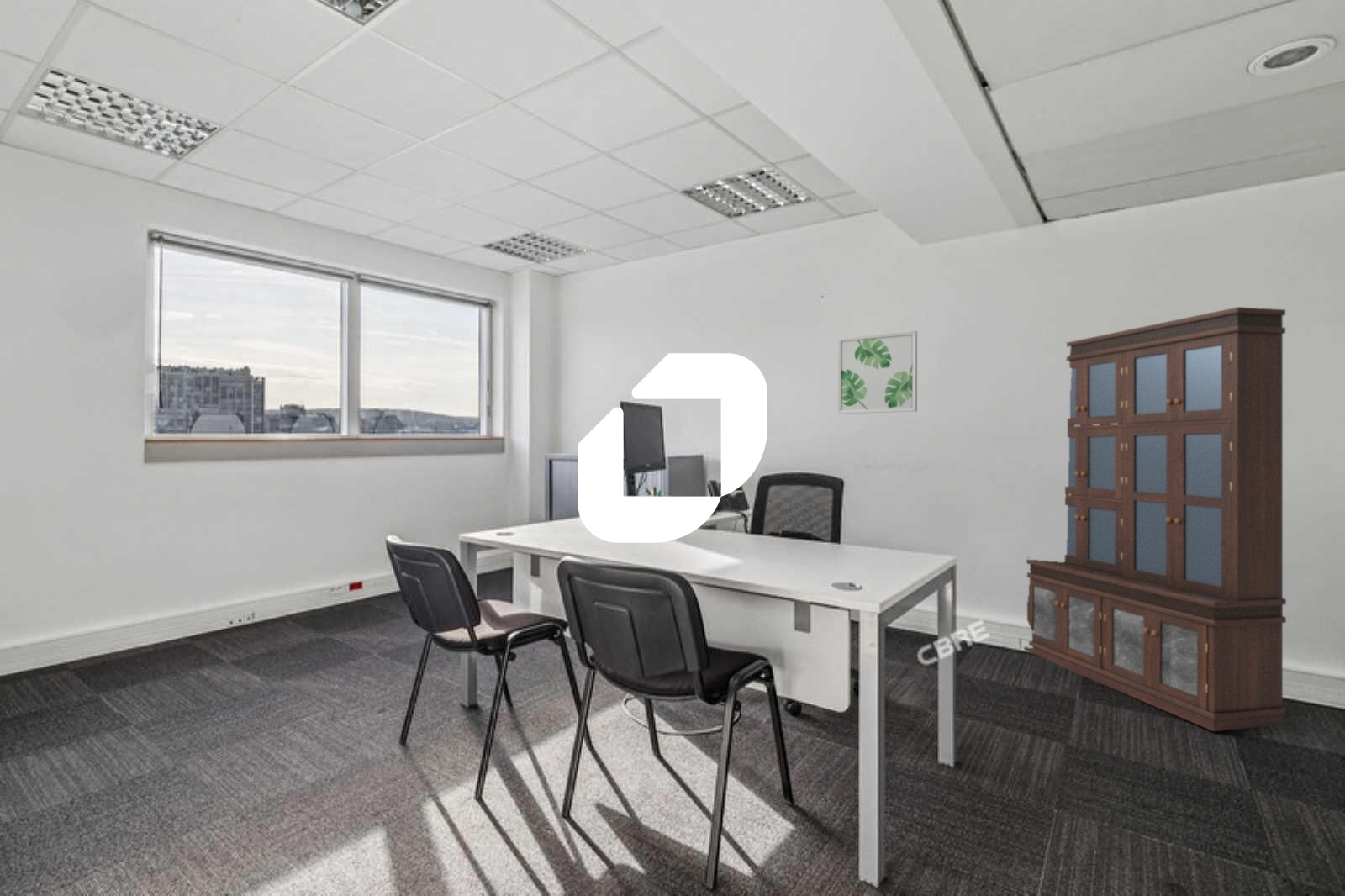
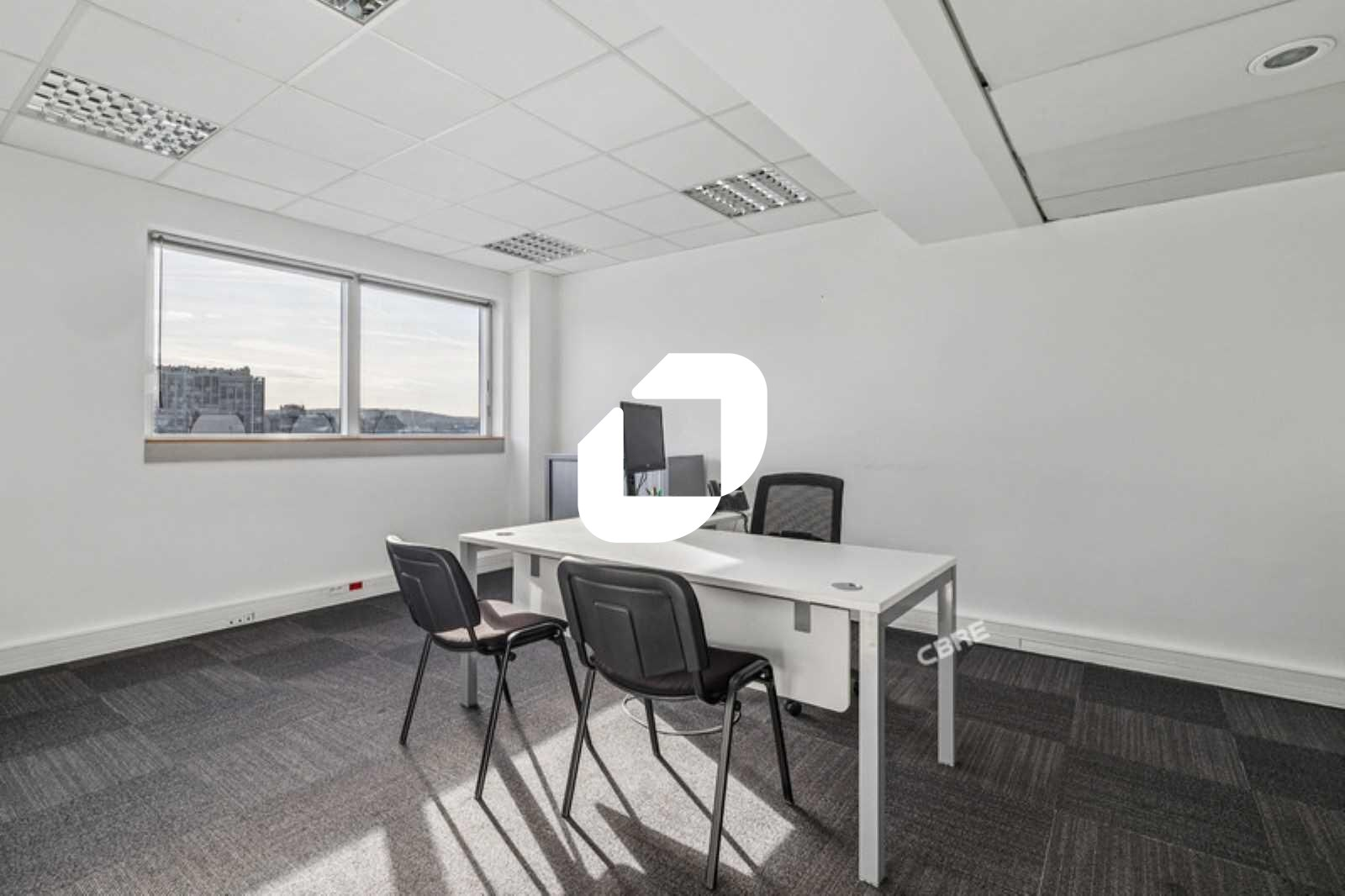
- bookcase (1132, 506)
- wall art (876, 373)
